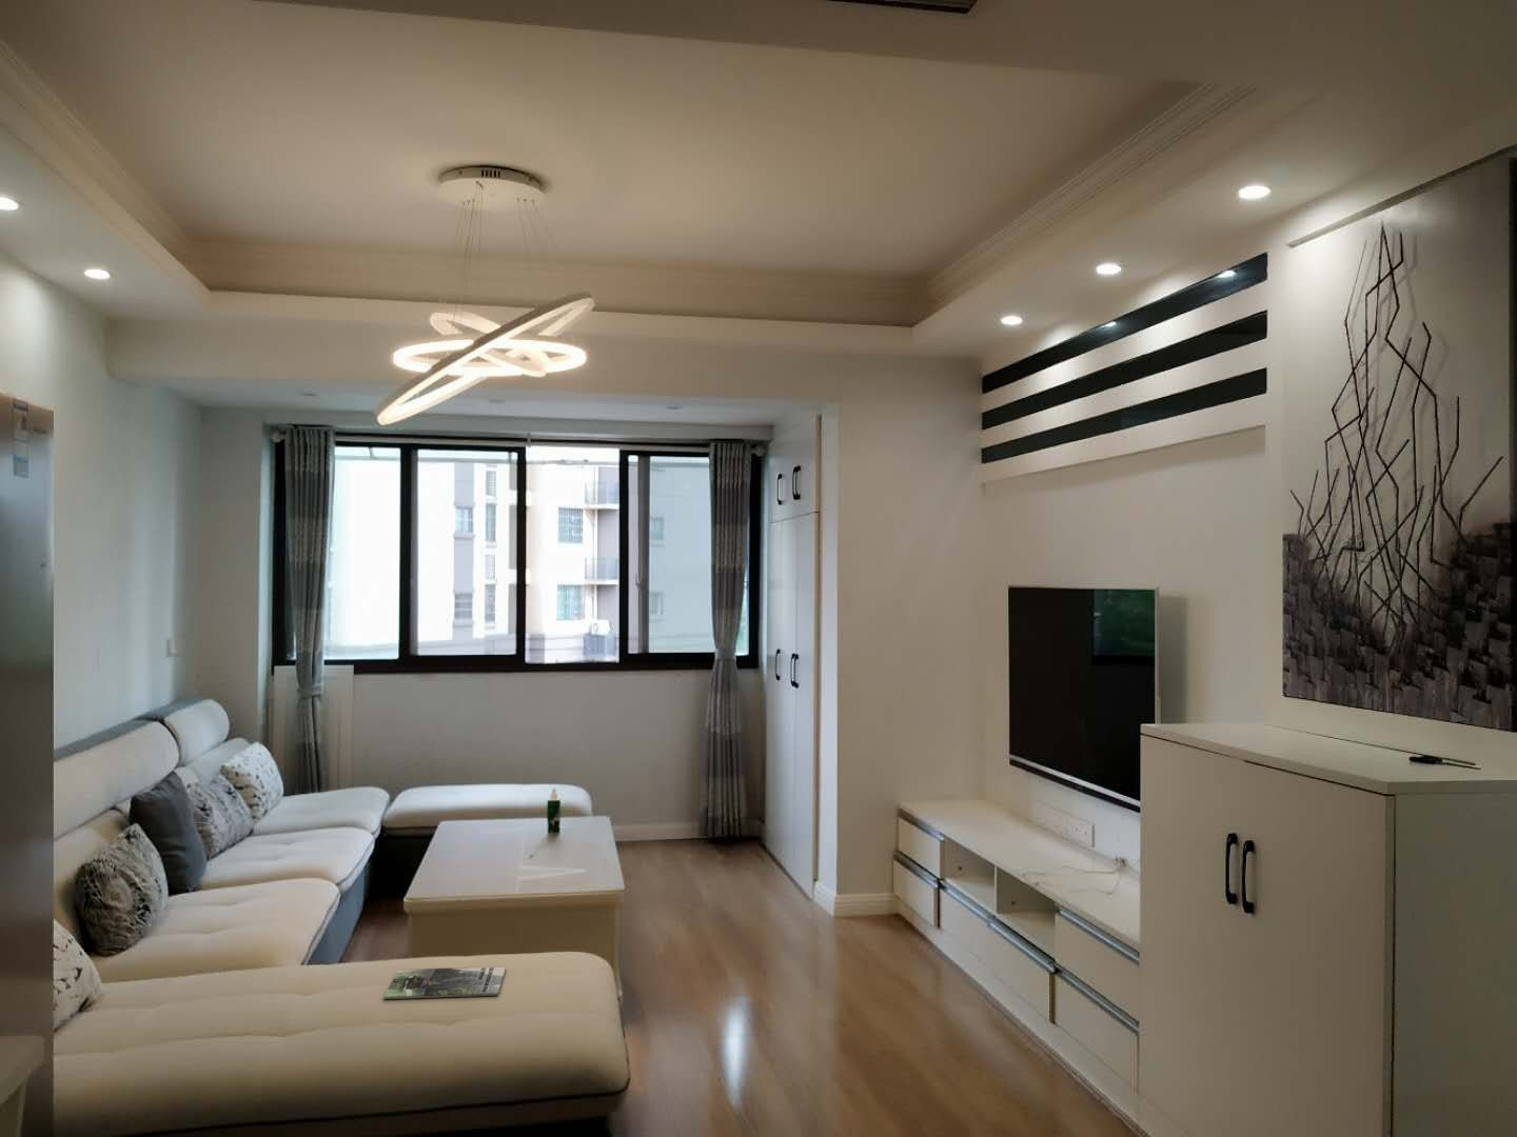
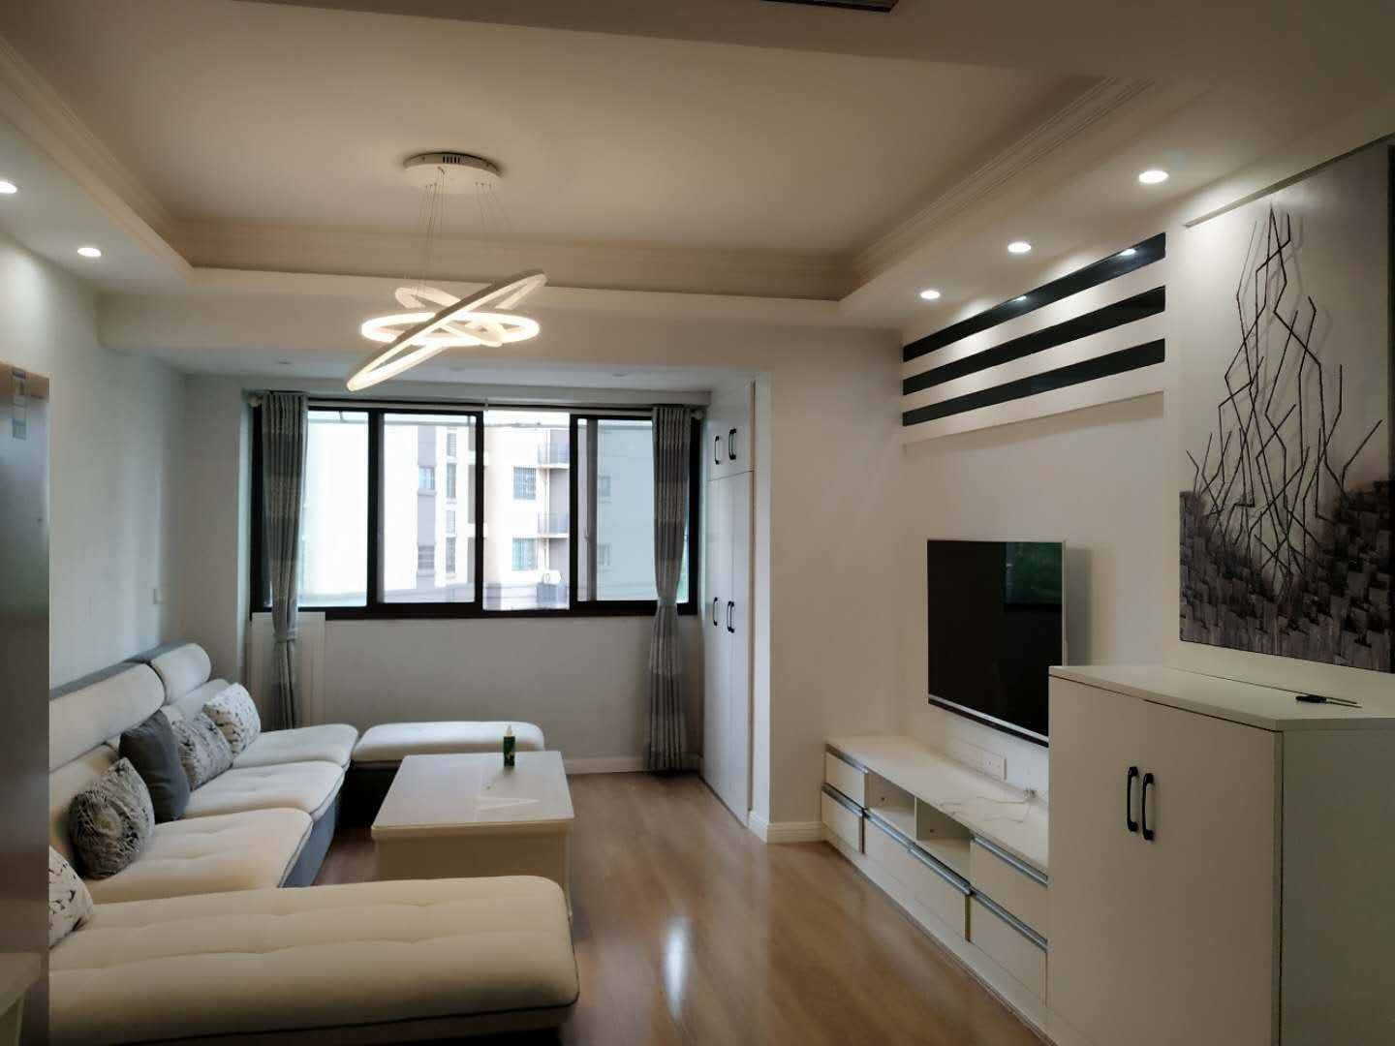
- magazine (447, 982)
